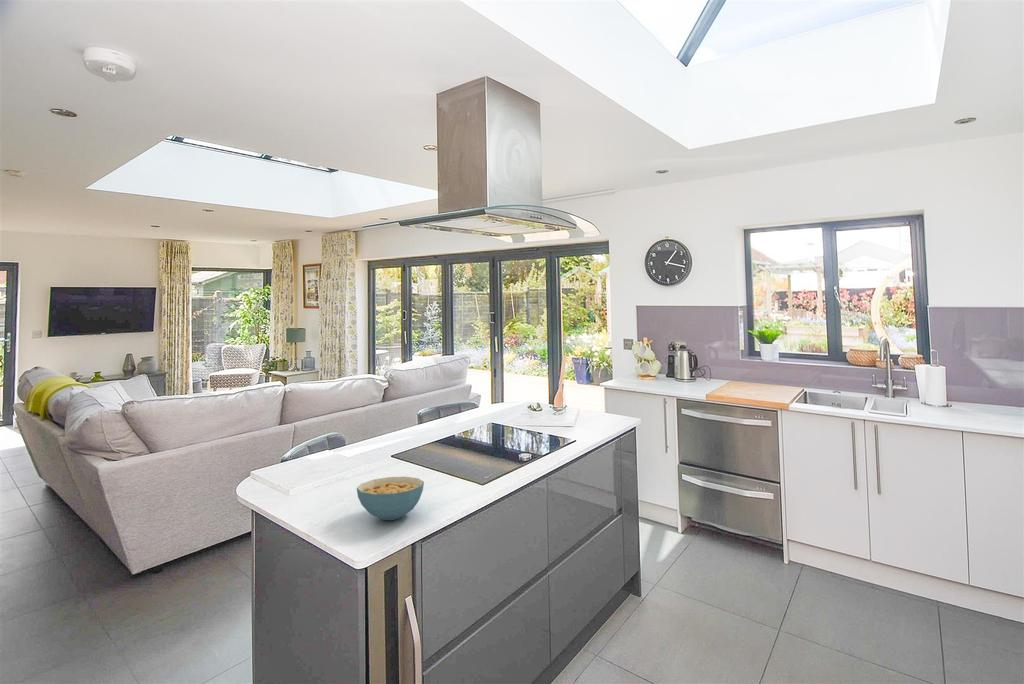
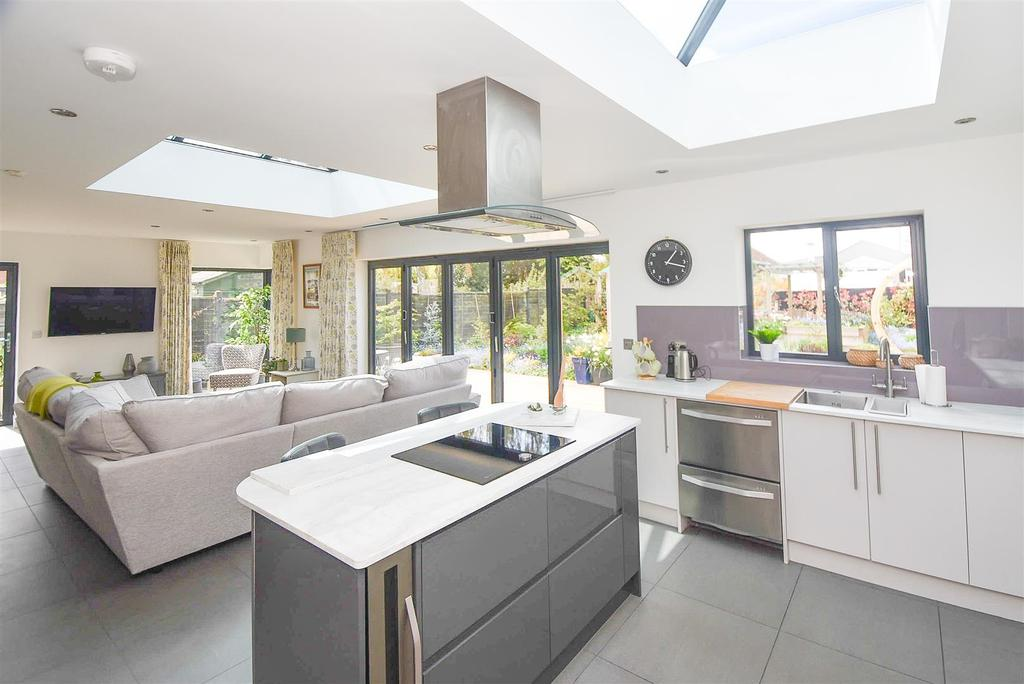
- cereal bowl (391, 500)
